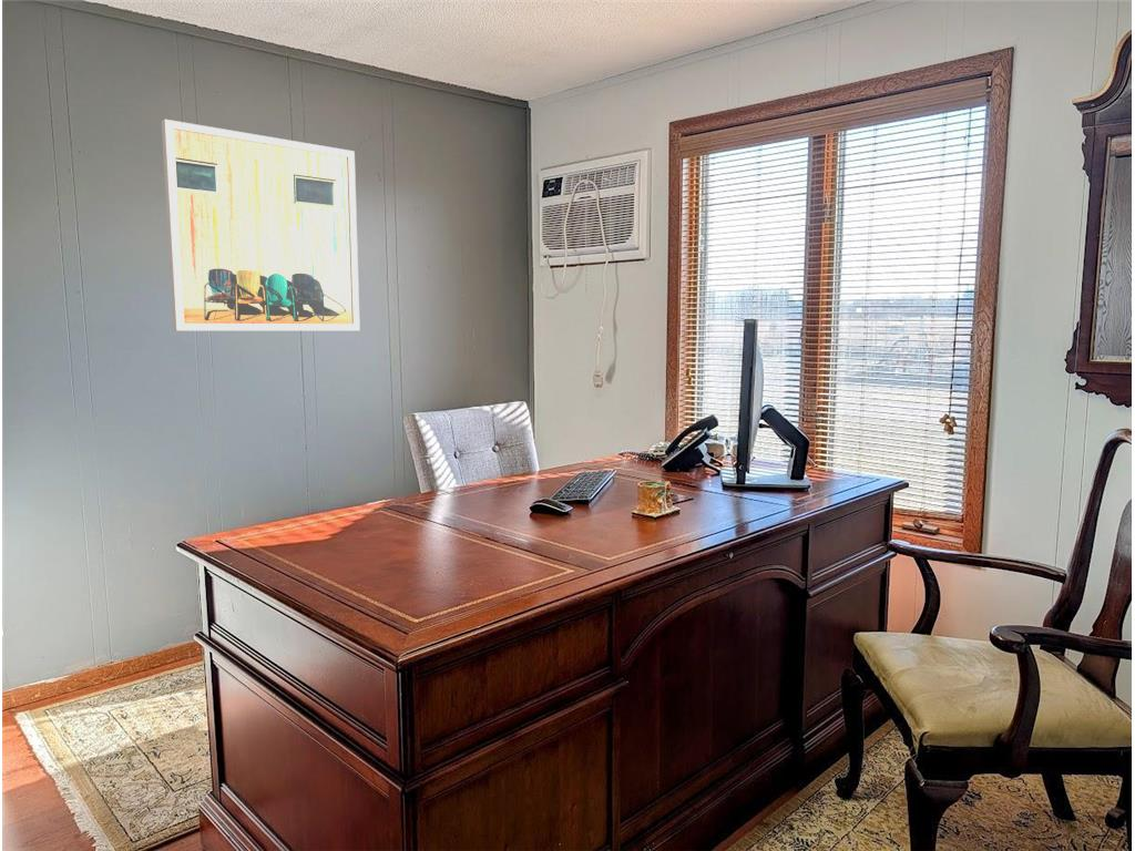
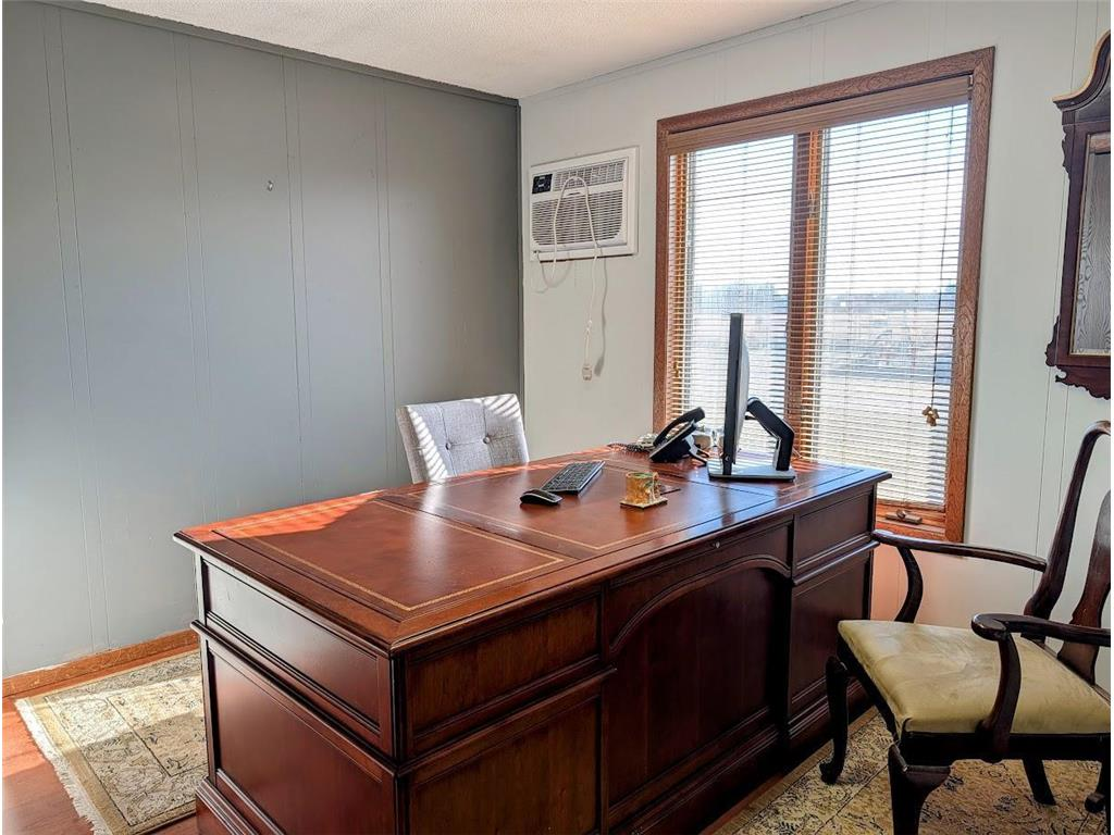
- wall art (269, 235)
